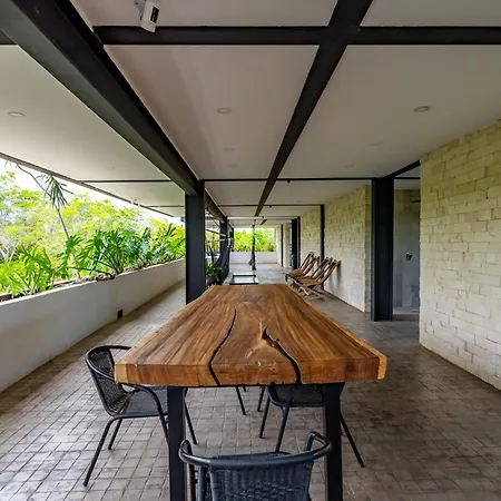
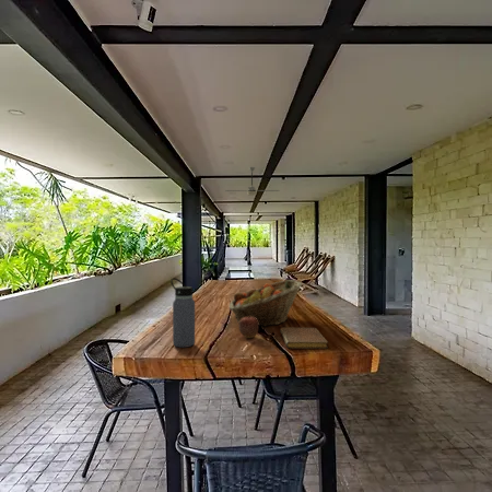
+ ceiling fan (251, 181)
+ notebook (302, 337)
+ fruit basket (265, 301)
+ apple (248, 326)
+ water bottle (183, 312)
